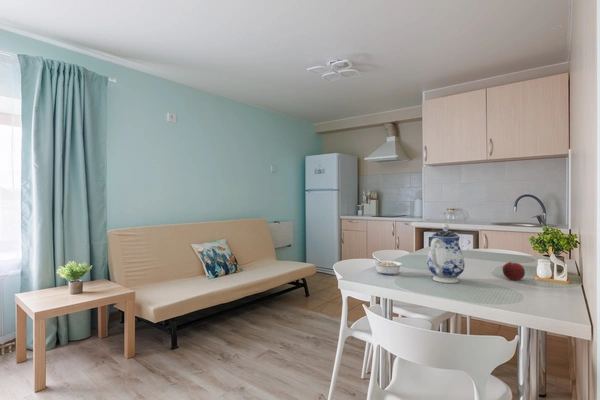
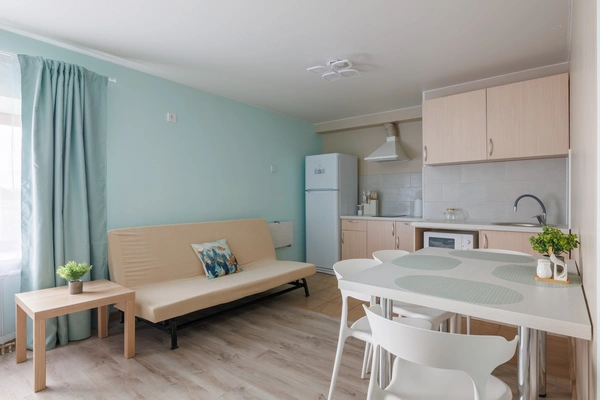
- legume (386, 266)
- teapot (445, 251)
- fruit (513, 270)
